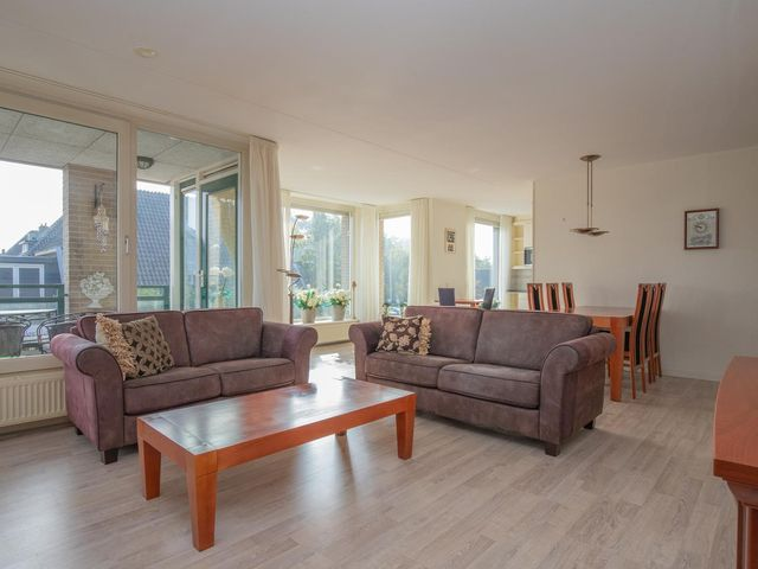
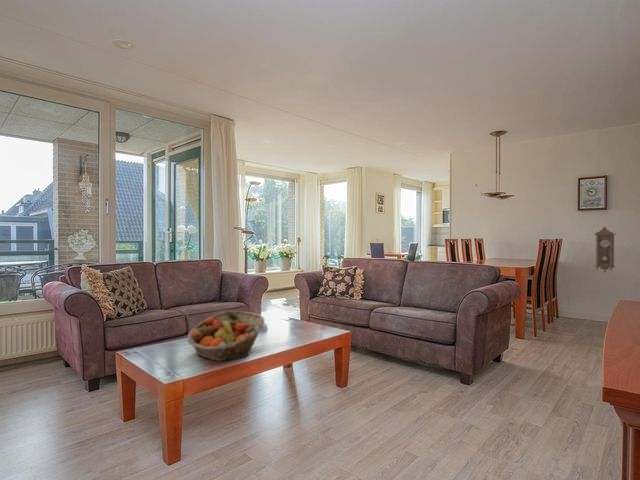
+ fruit basket (226, 334)
+ pendulum clock (604, 249)
